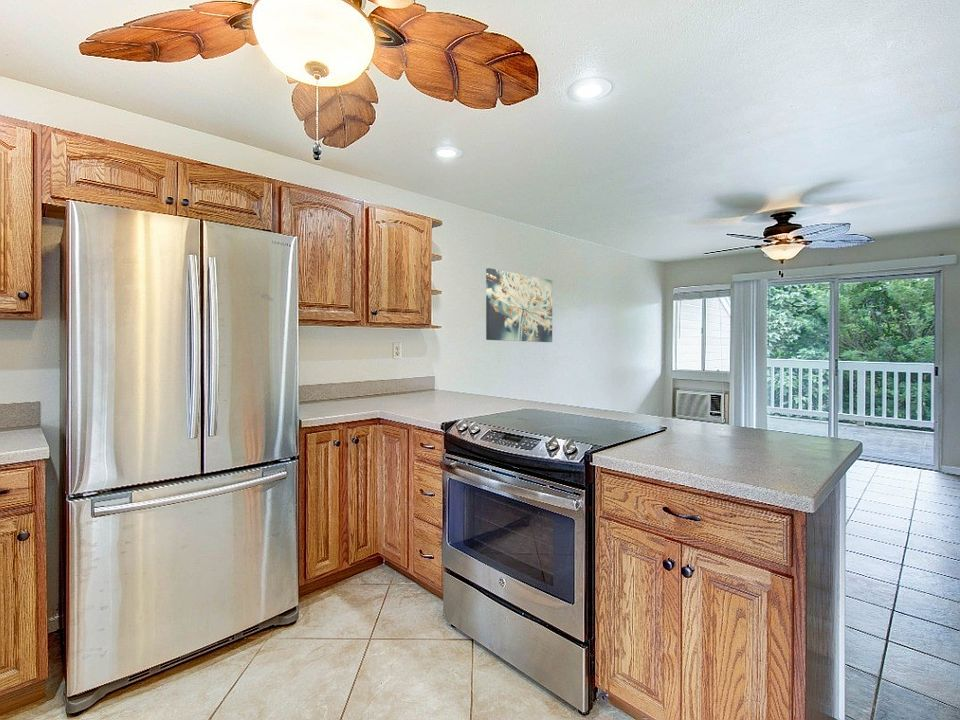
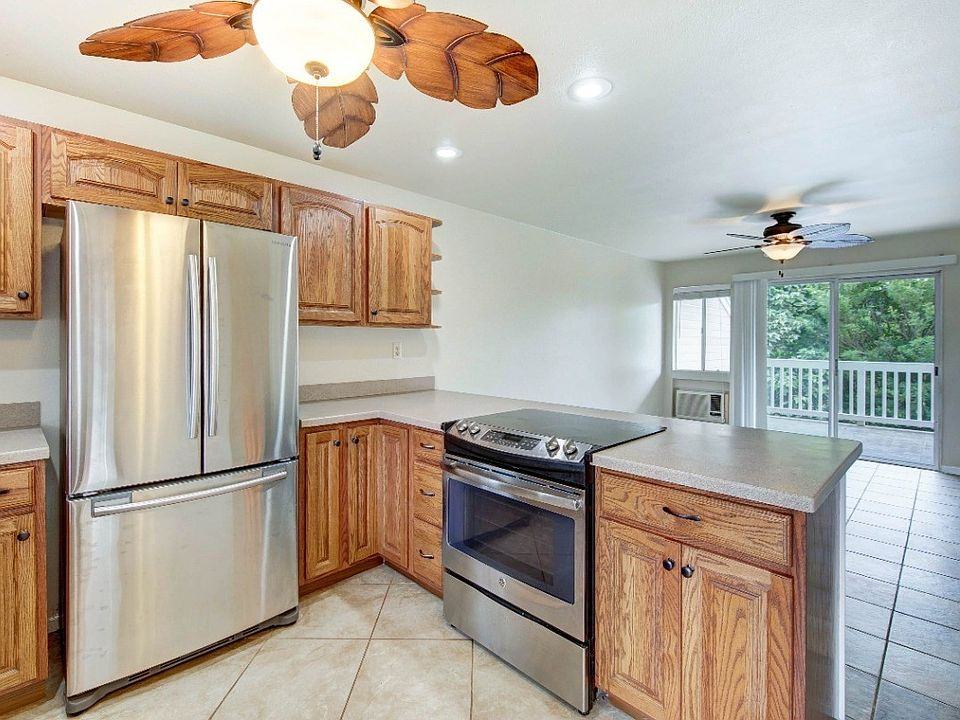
- wall art (521, 308)
